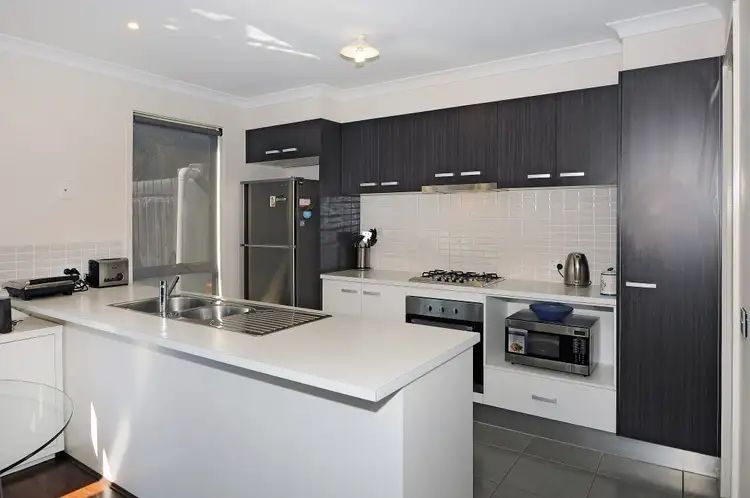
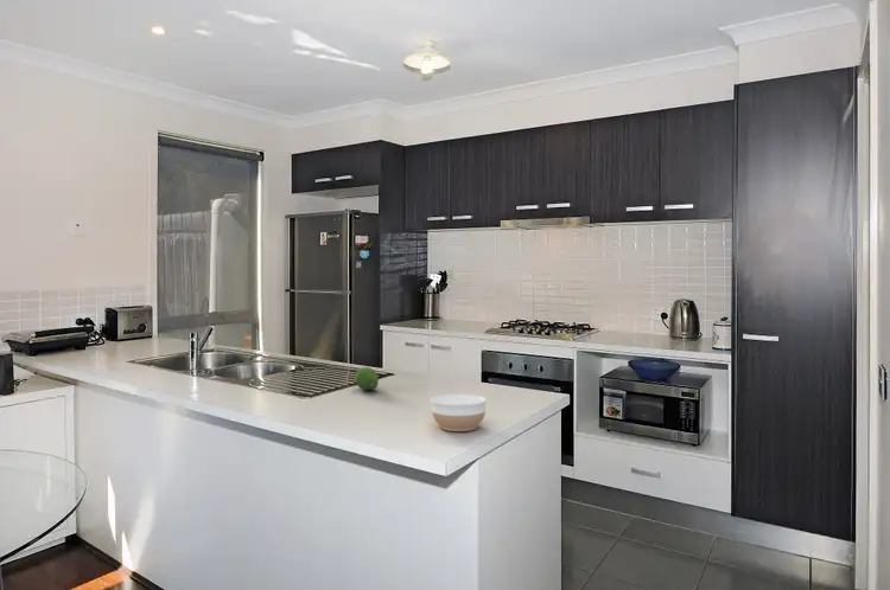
+ fruit (368, 378)
+ bowl (458, 412)
